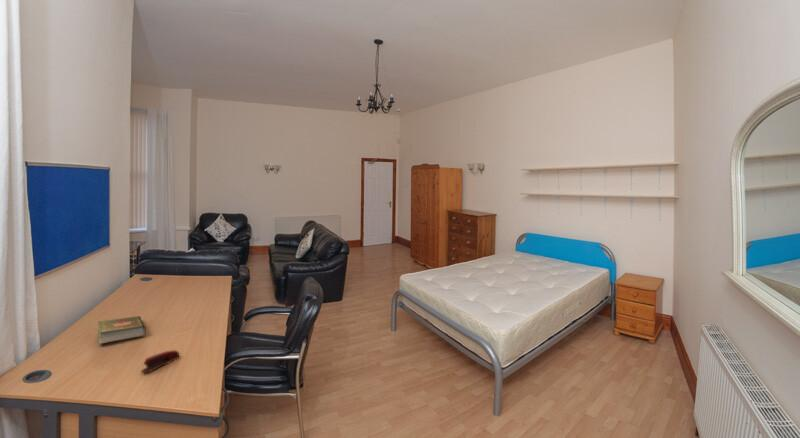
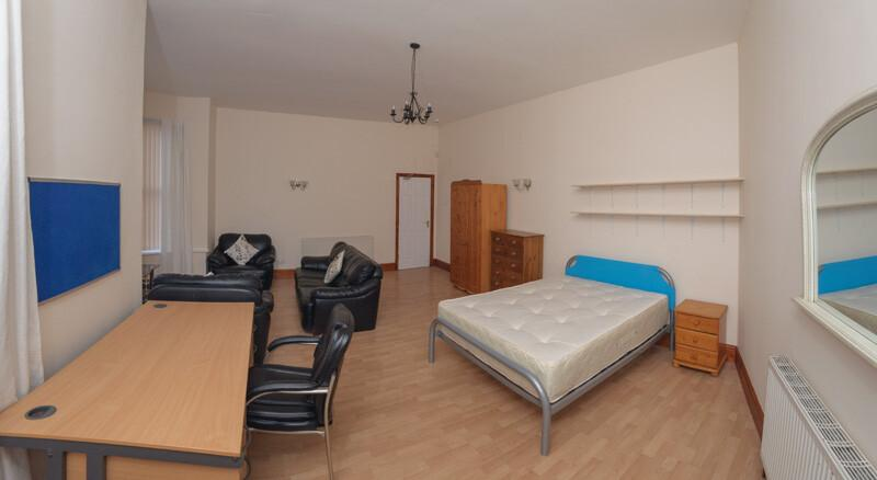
- book (121, 327)
- stapler (161, 358)
